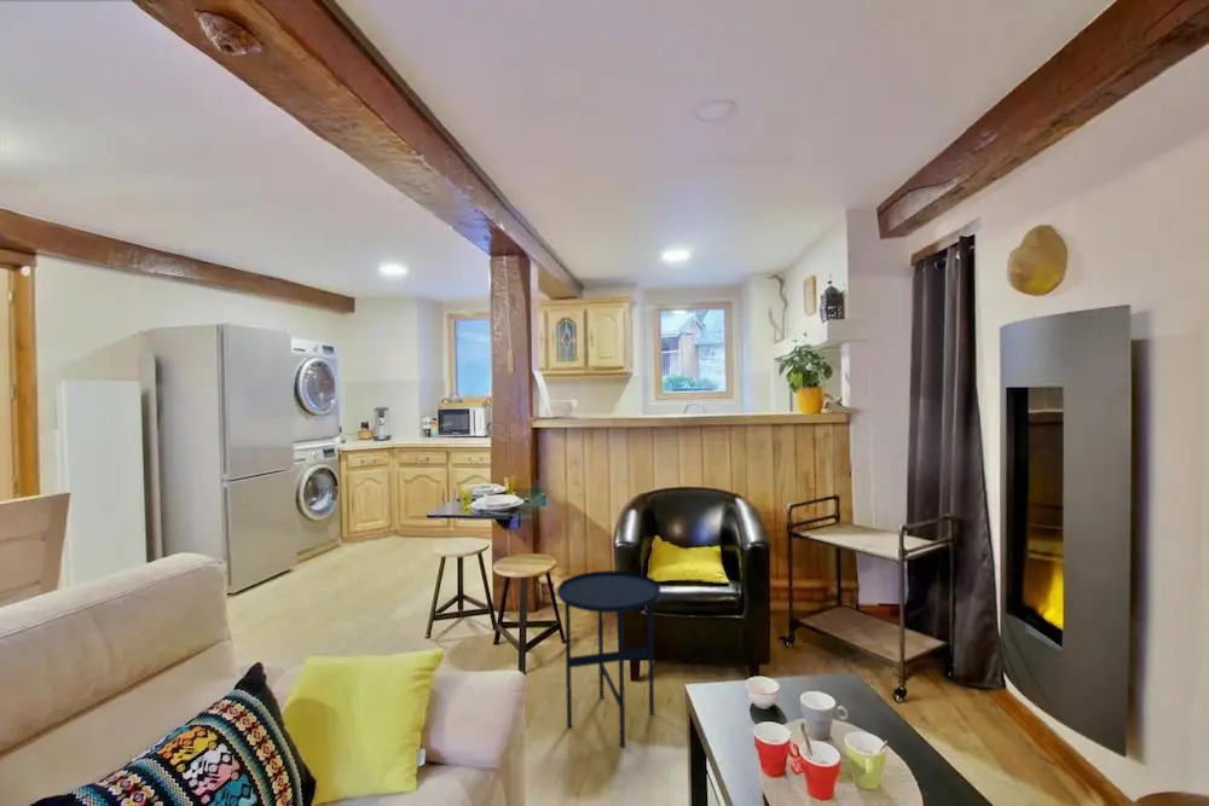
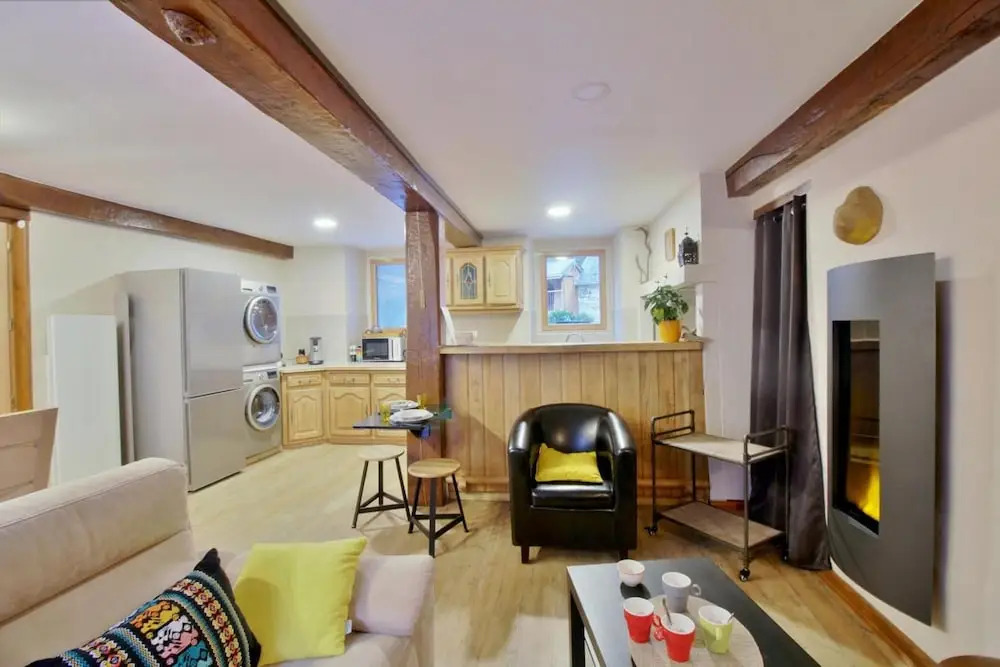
- side table (609, 653)
